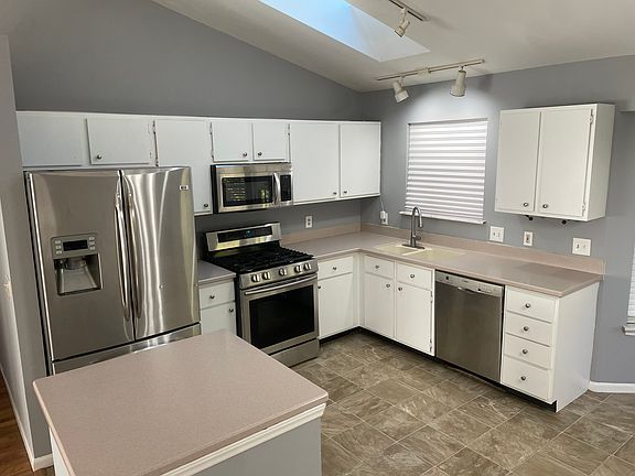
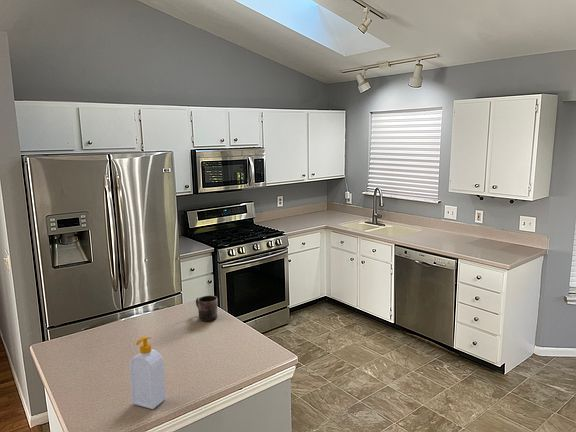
+ soap bottle (146, 370)
+ mug (204, 307)
